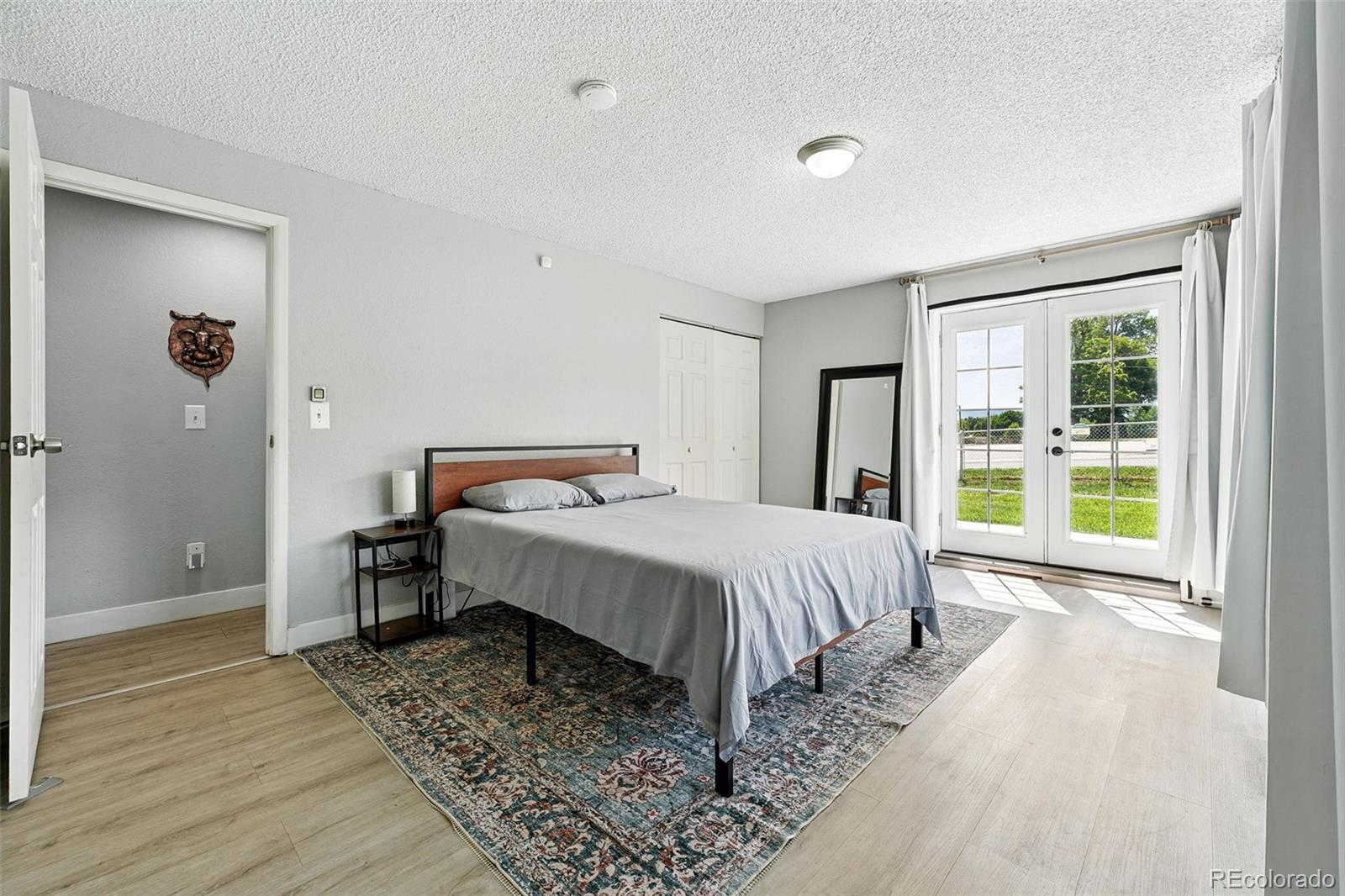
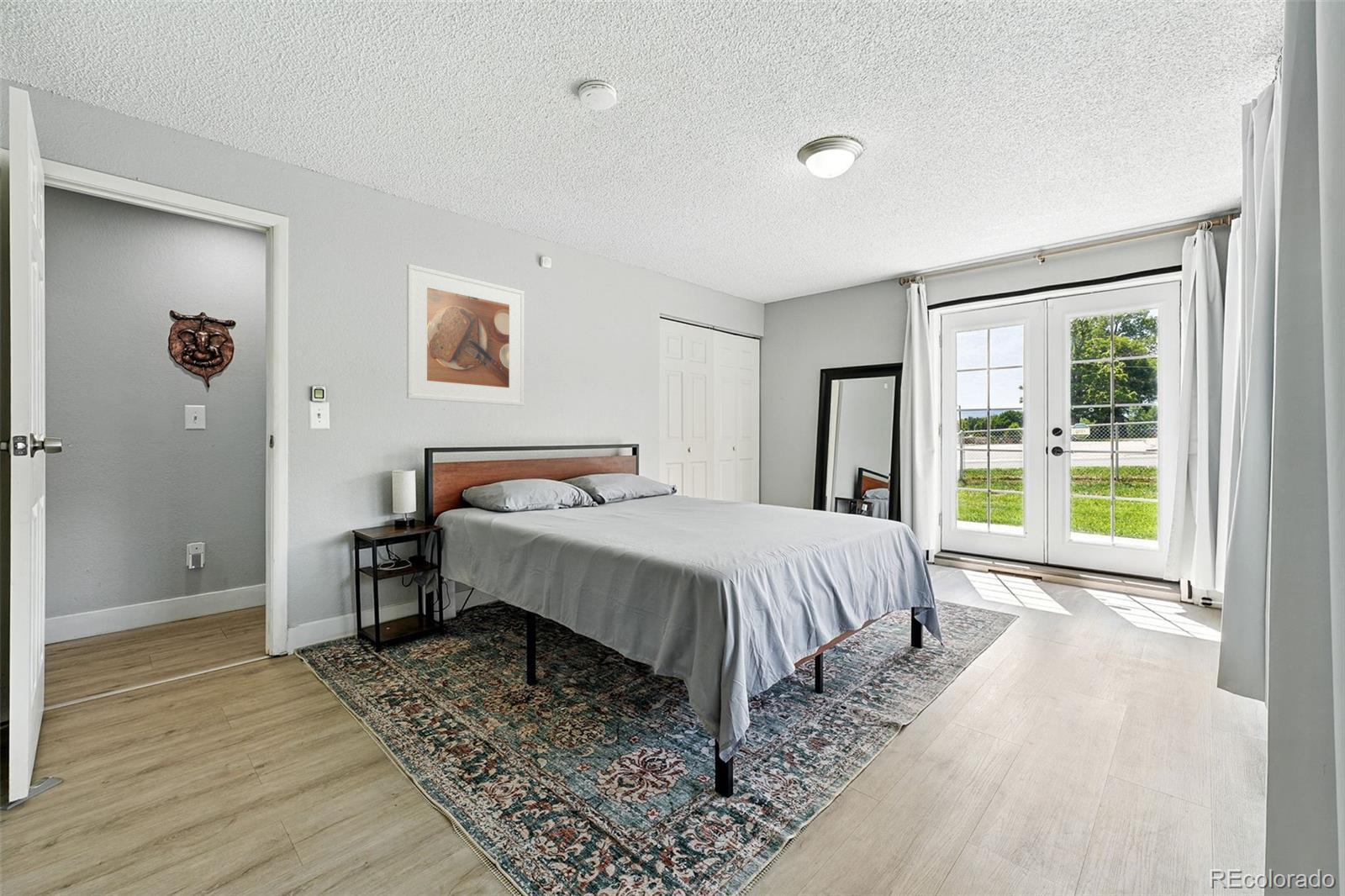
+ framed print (470, 340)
